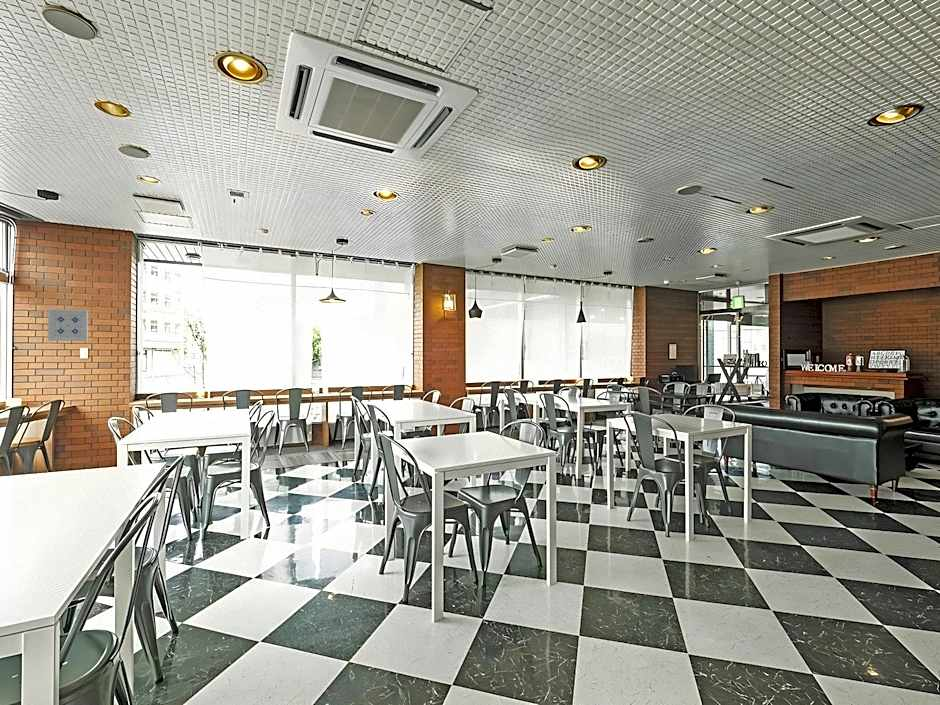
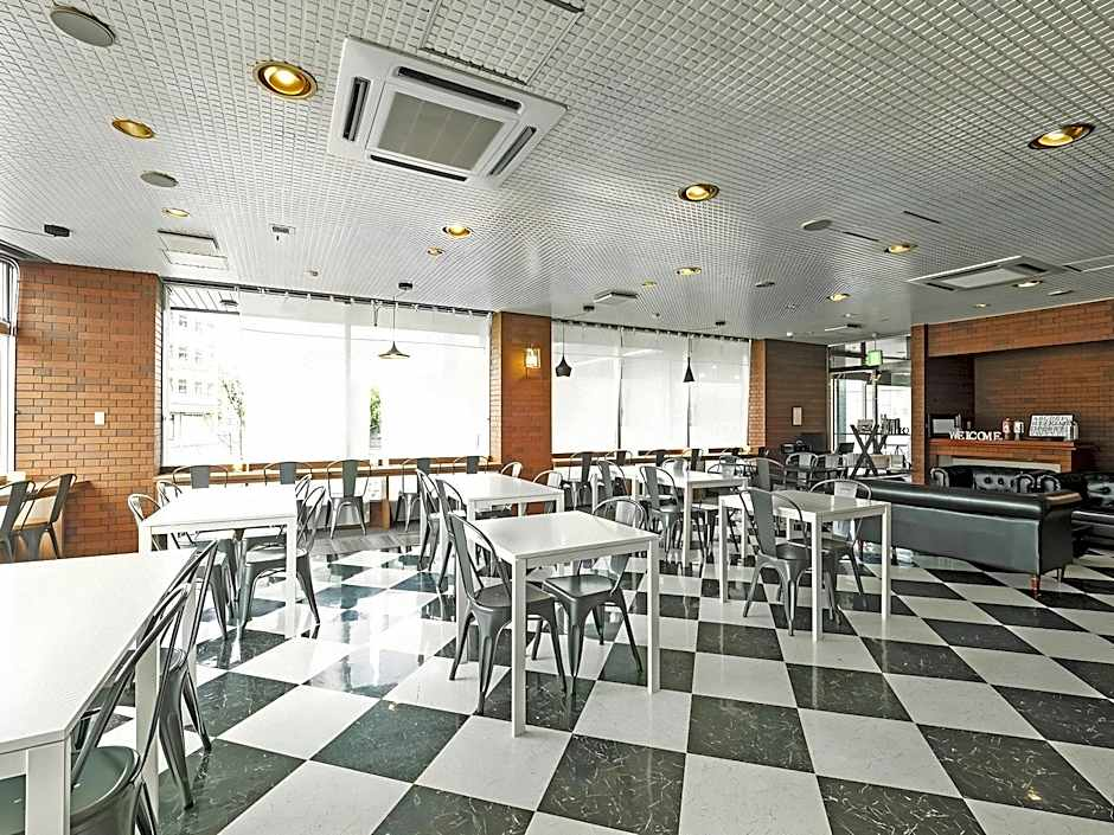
- wall art (68, 325)
